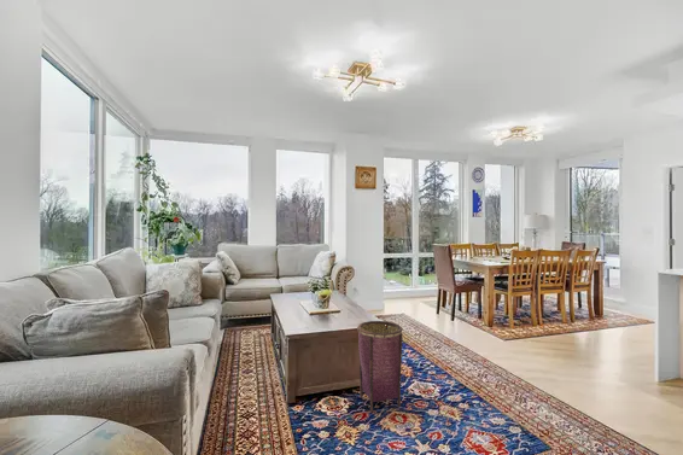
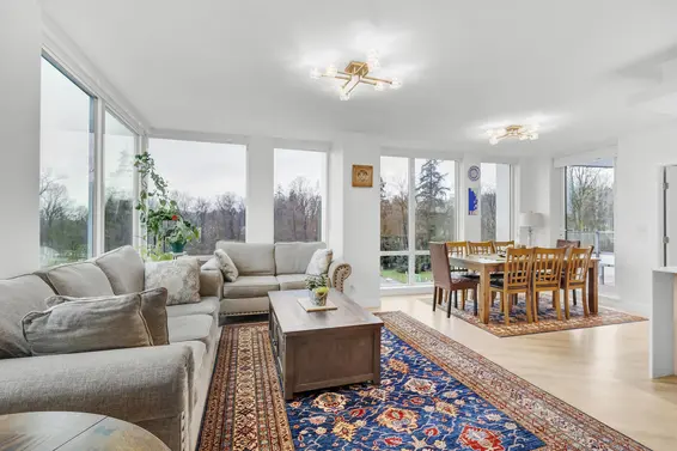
- woven basket (379, 363)
